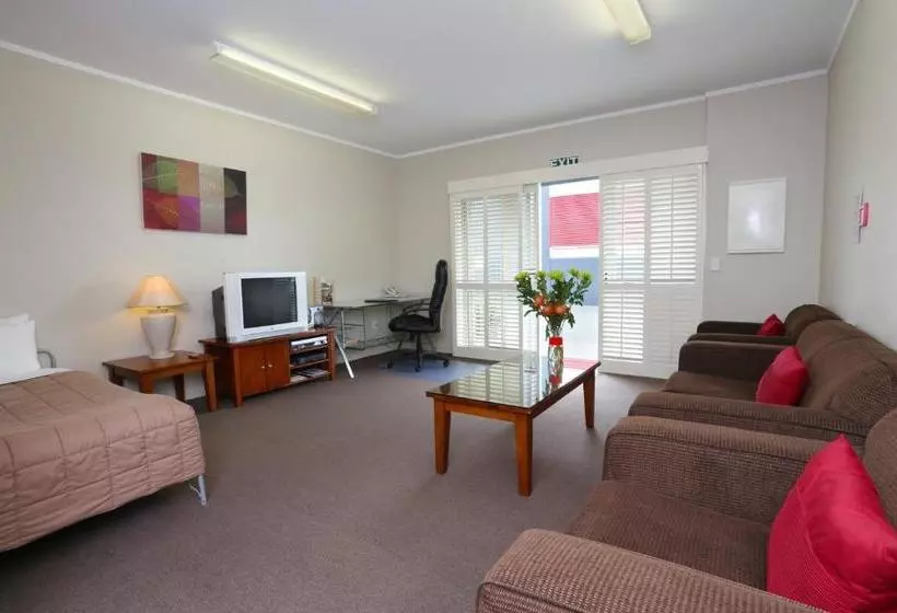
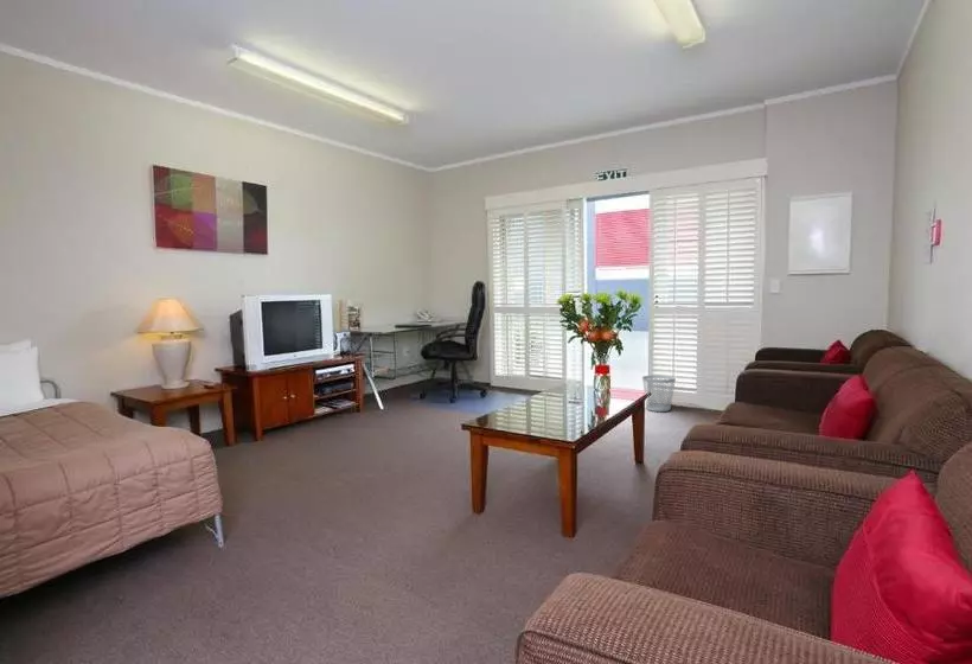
+ wastebasket (658, 394)
